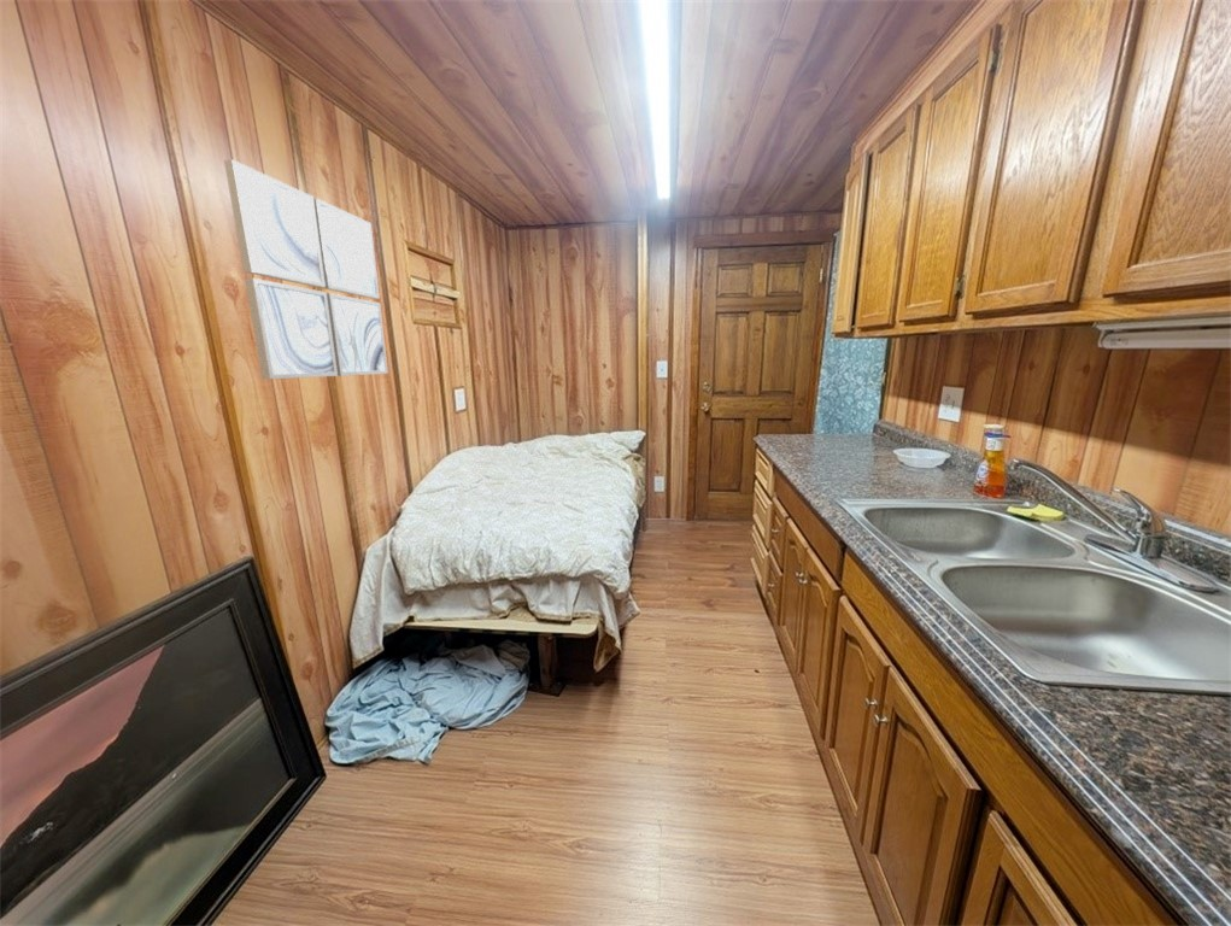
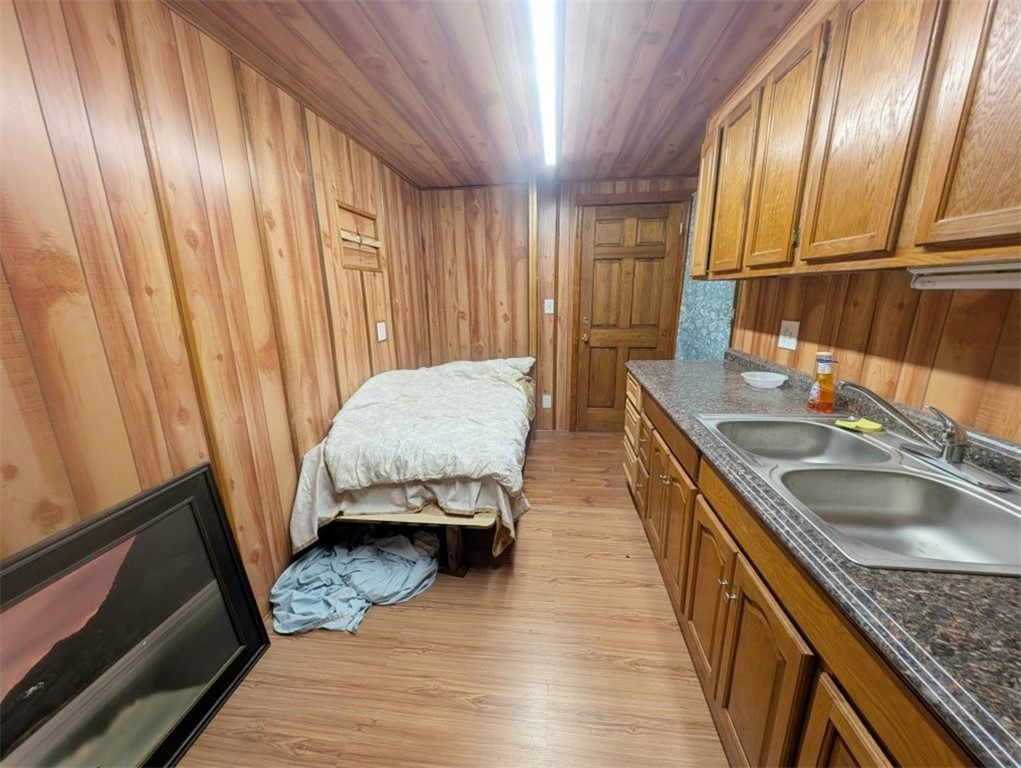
- wall art (324, 288)
